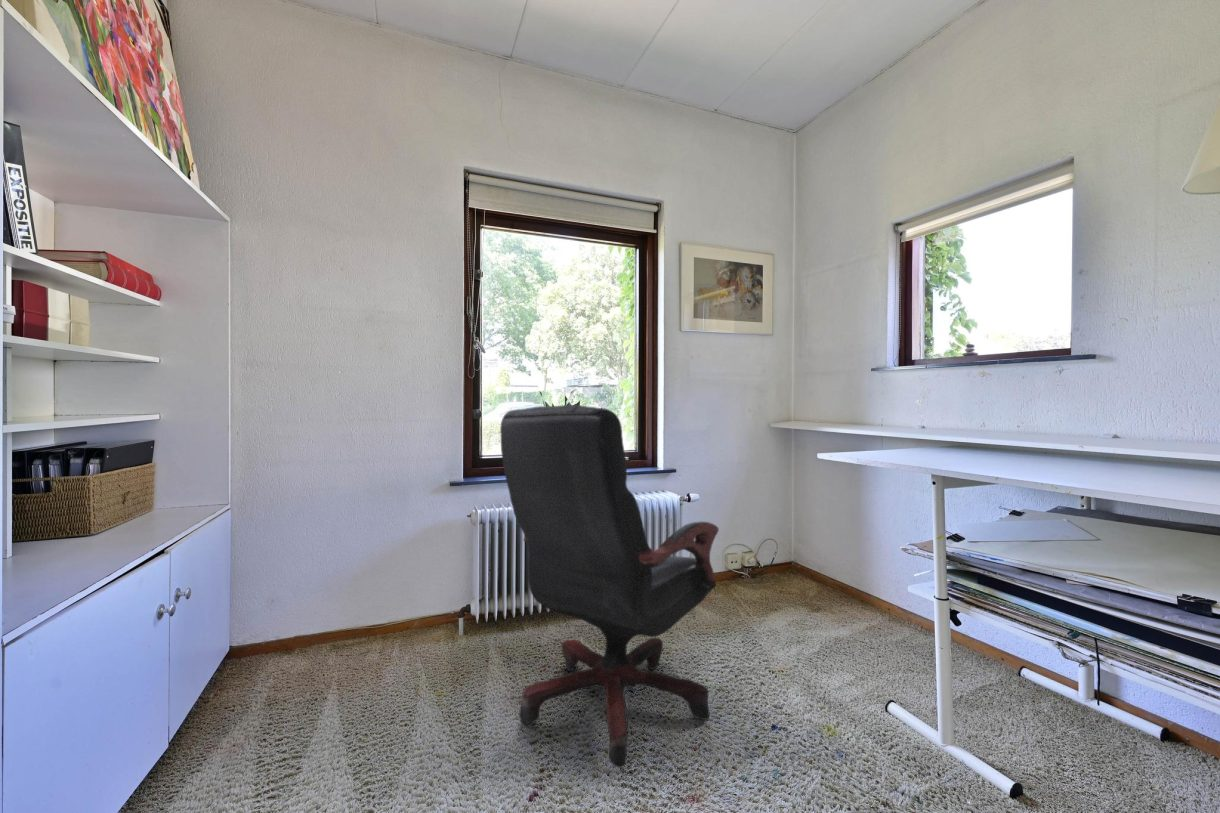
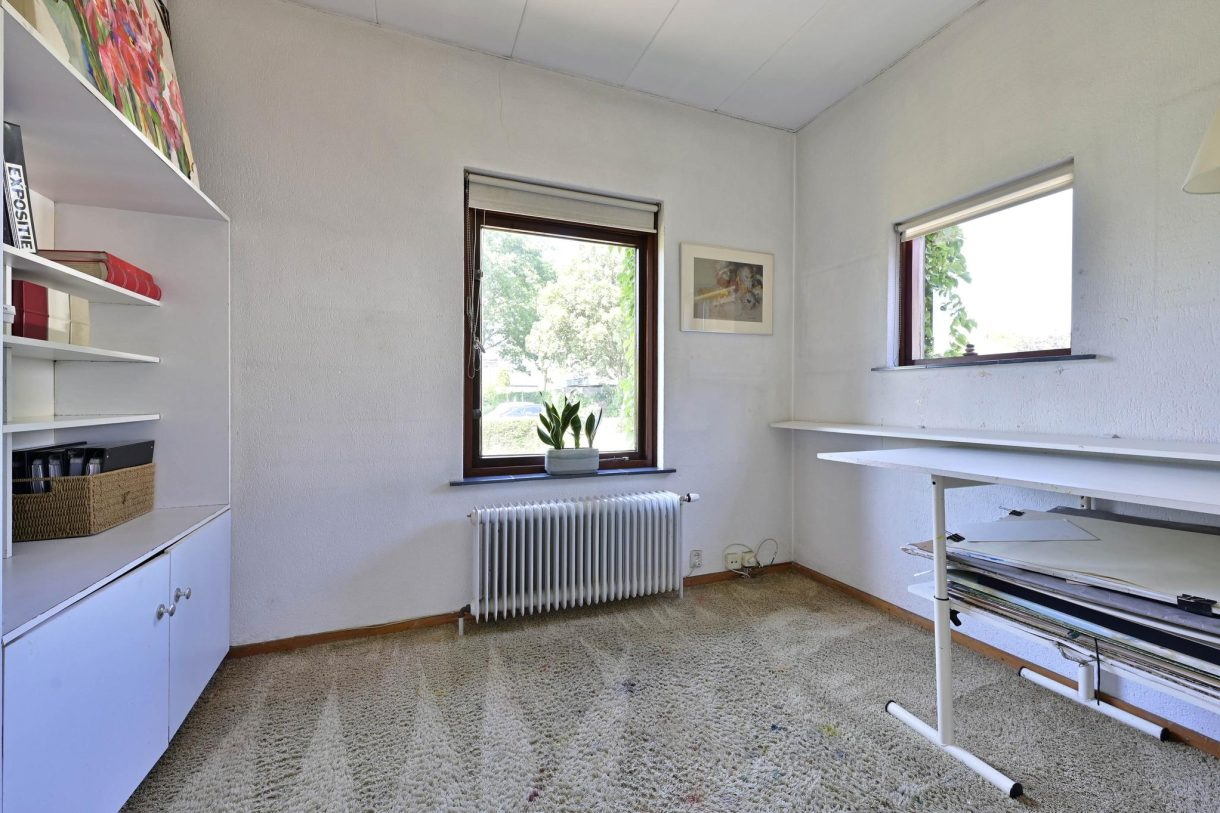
- office chair (612, 551)
